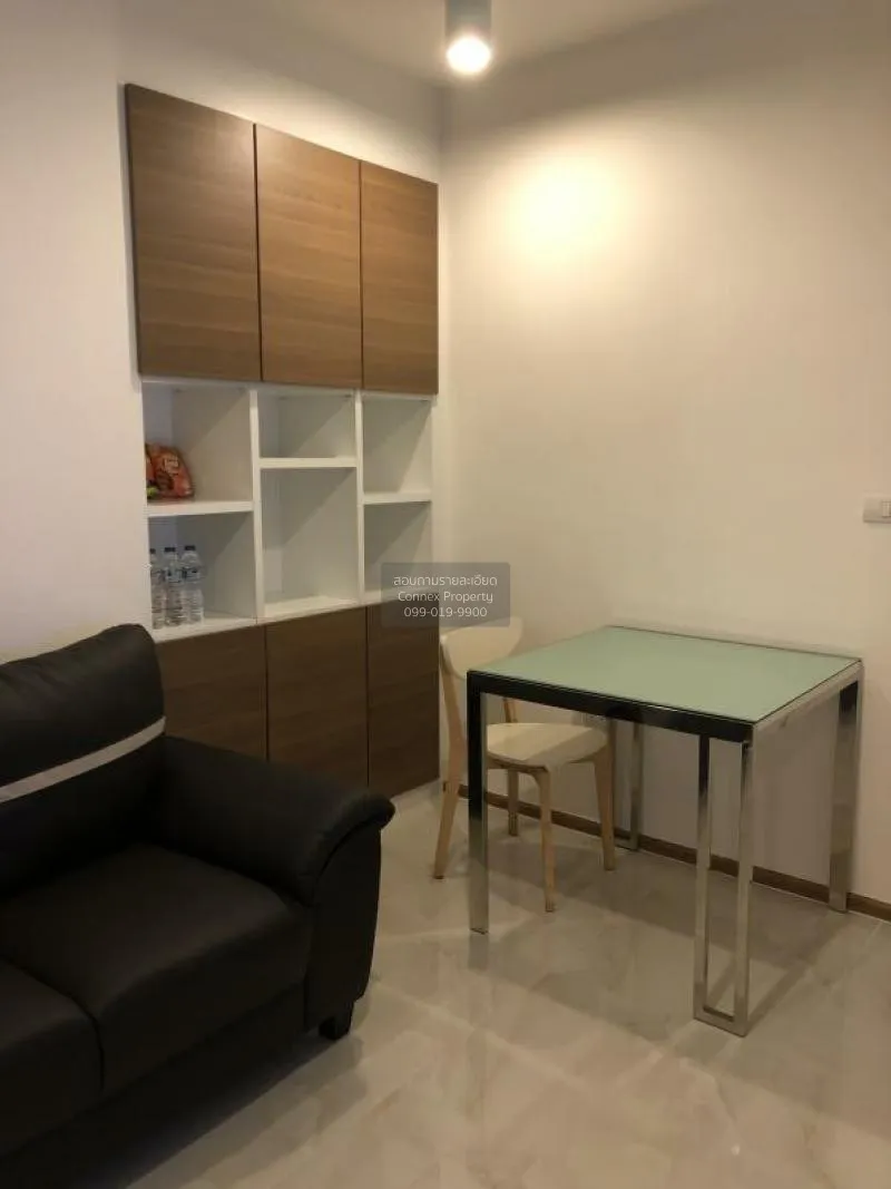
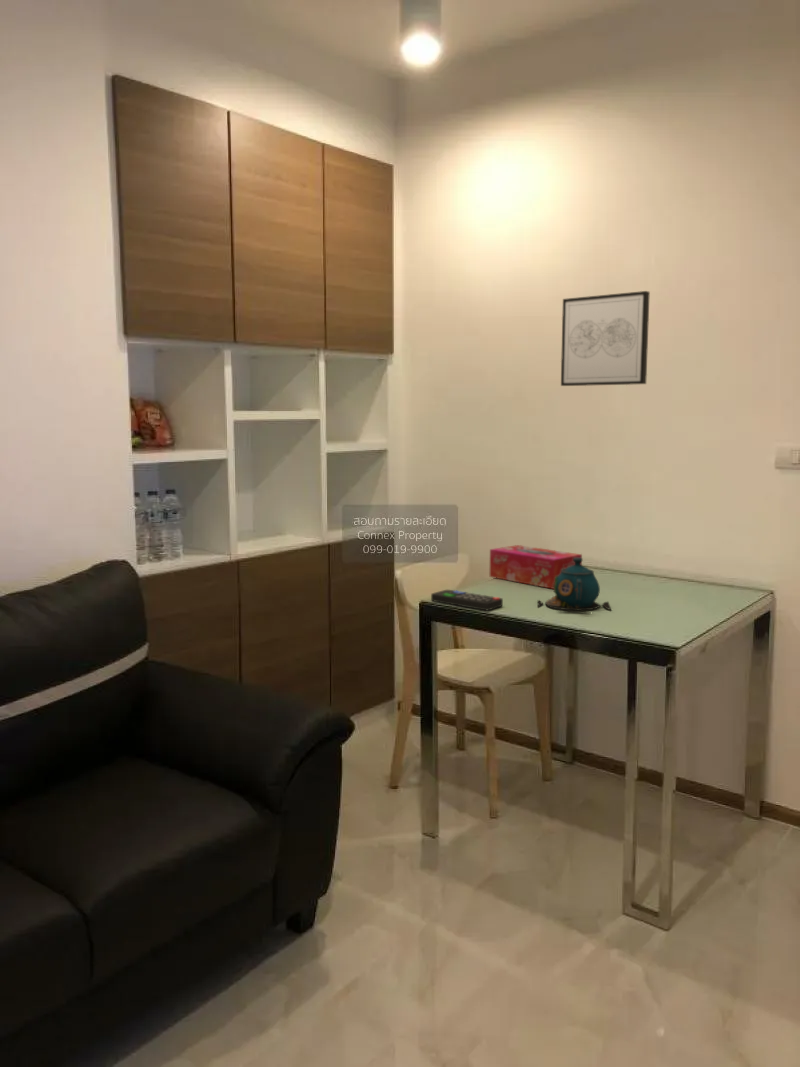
+ tissue box (534, 565)
+ wall art (603, 340)
+ remote control (466, 599)
+ teapot (574, 581)
